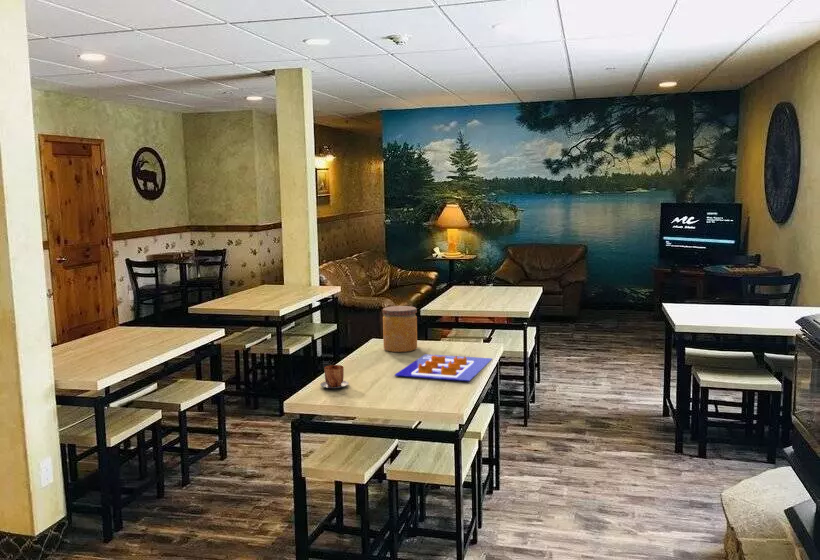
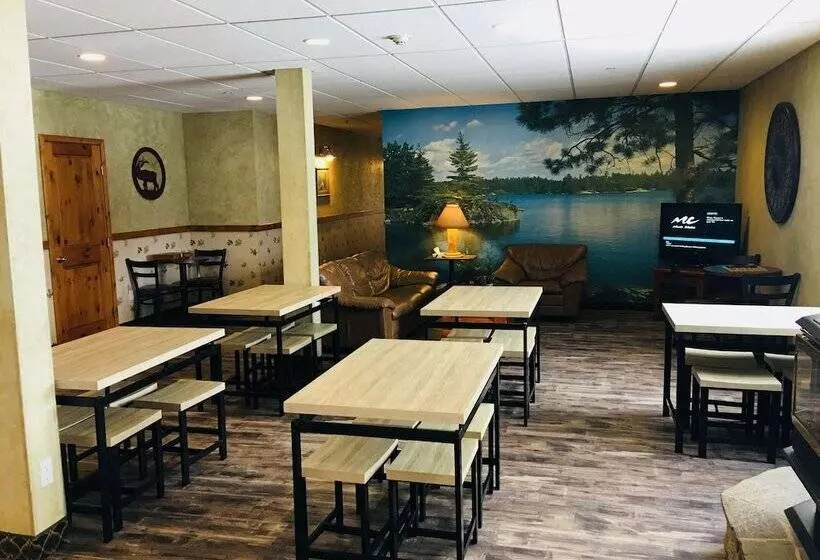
- mug (334, 376)
- jar (400, 328)
- poster (445, 362)
